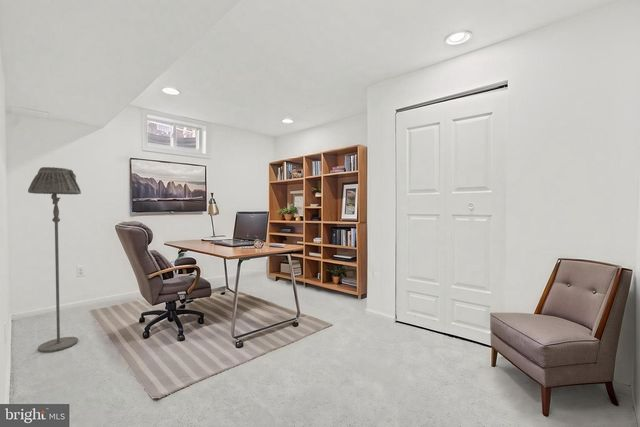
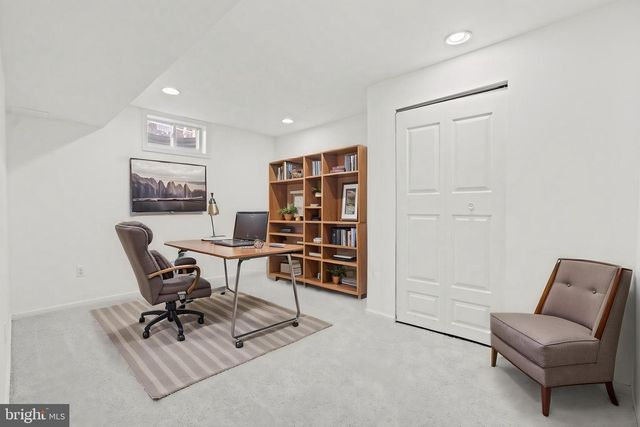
- floor lamp (56, 257)
